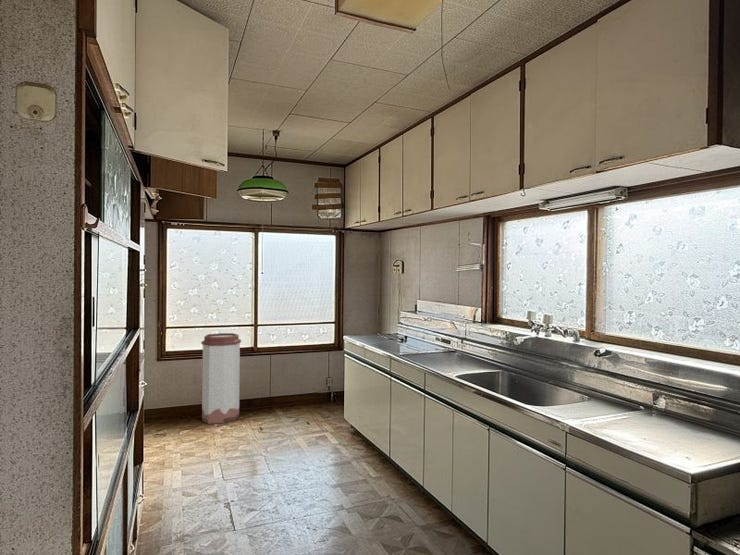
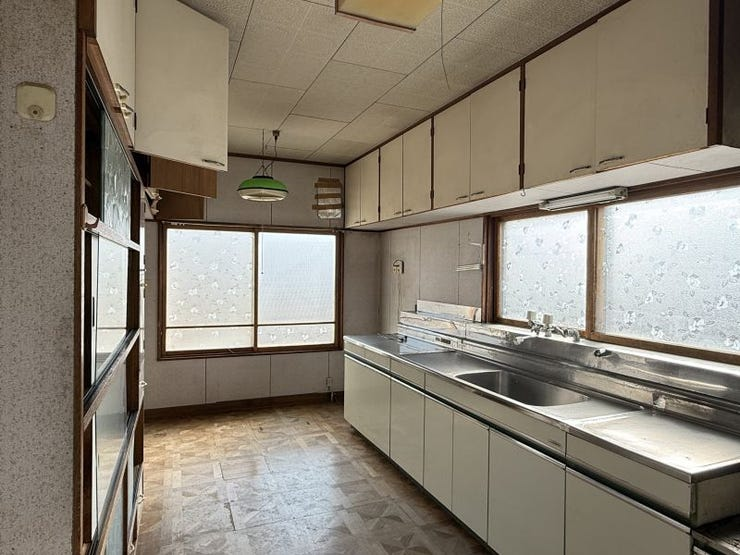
- trash can (221, 376)
